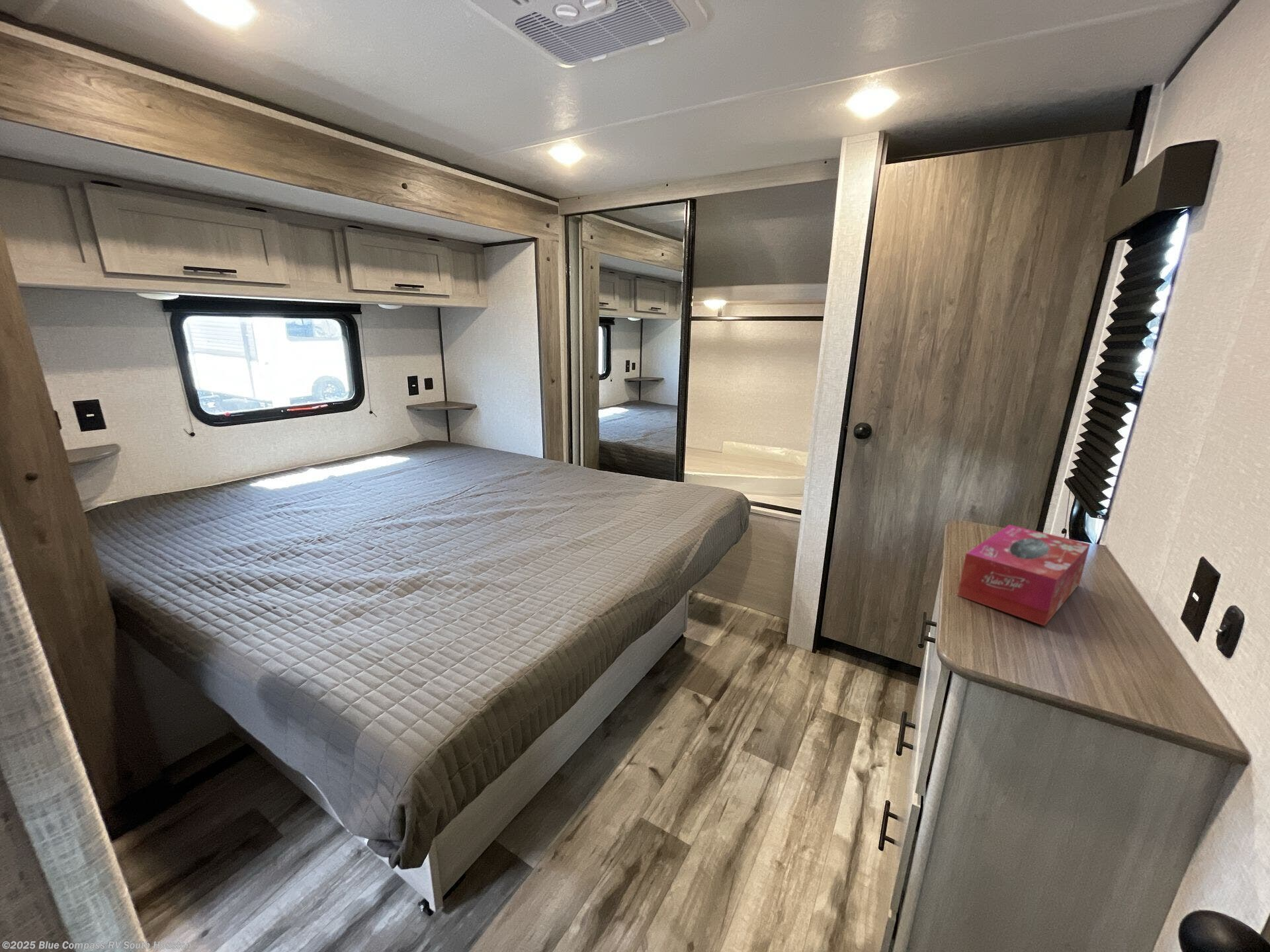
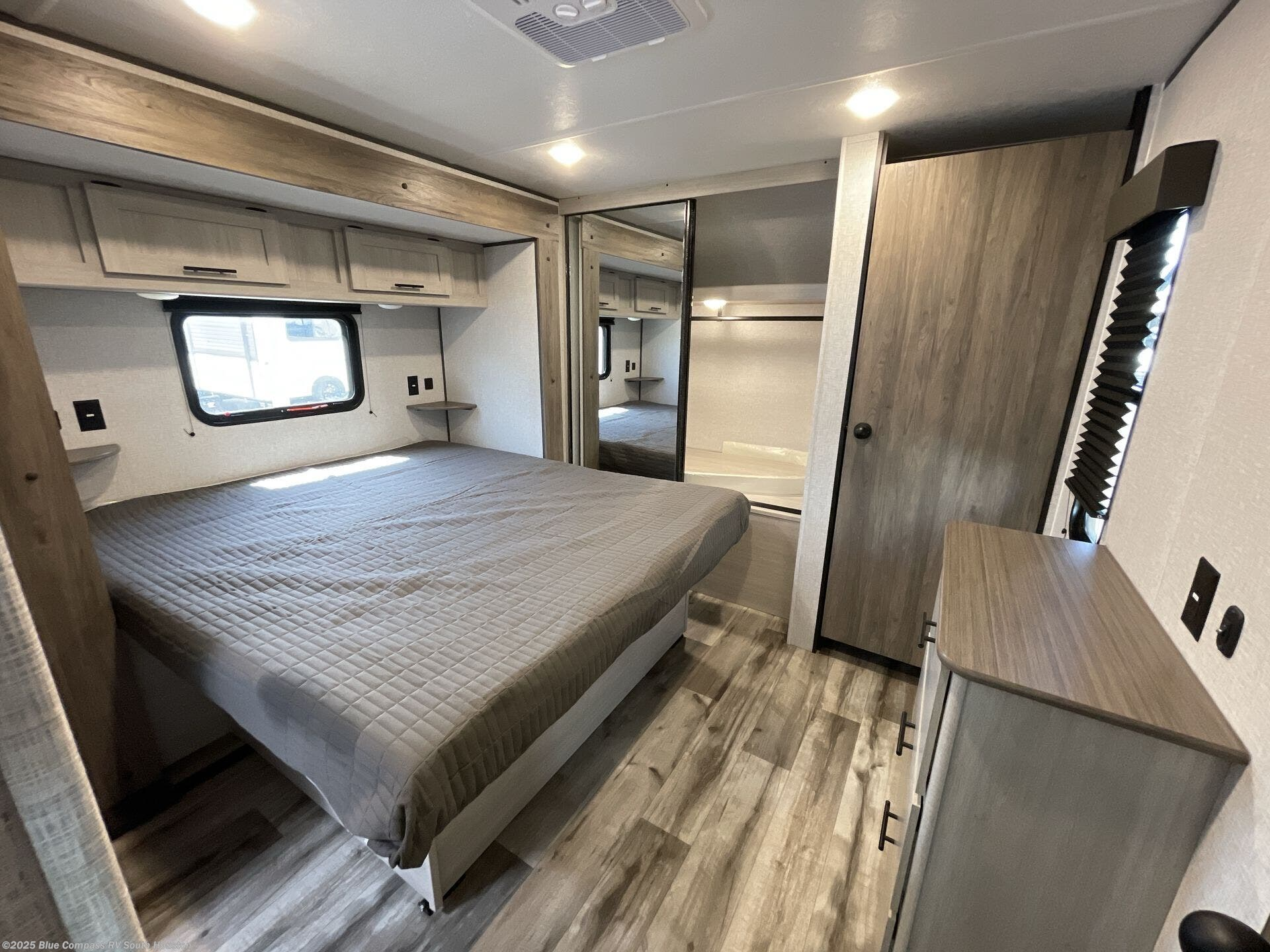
- tissue box (1025, 569)
